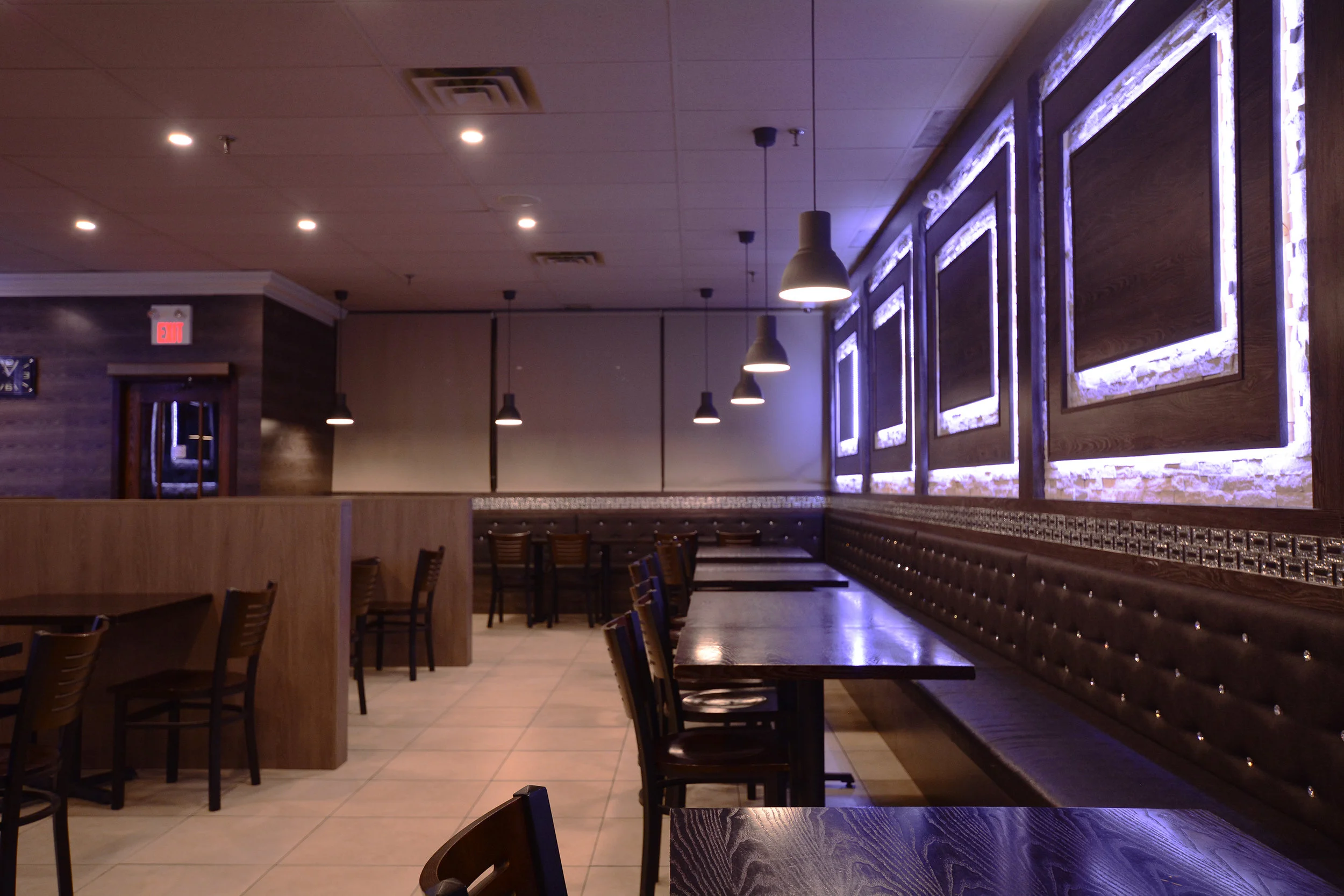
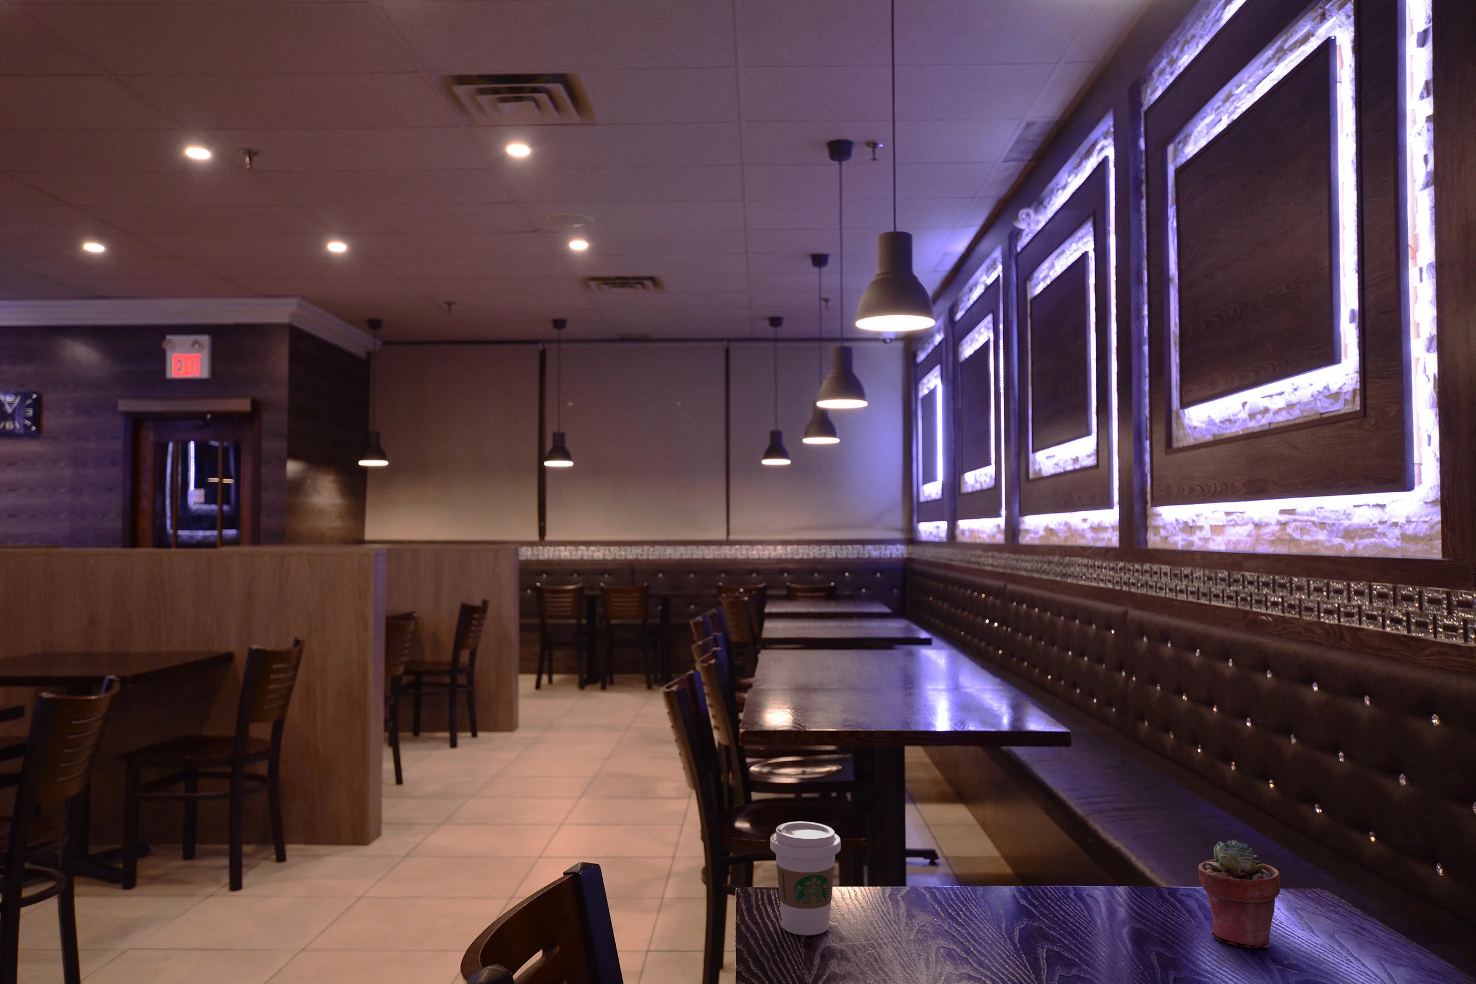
+ coffee cup (805, 877)
+ potted succulent (1239, 888)
